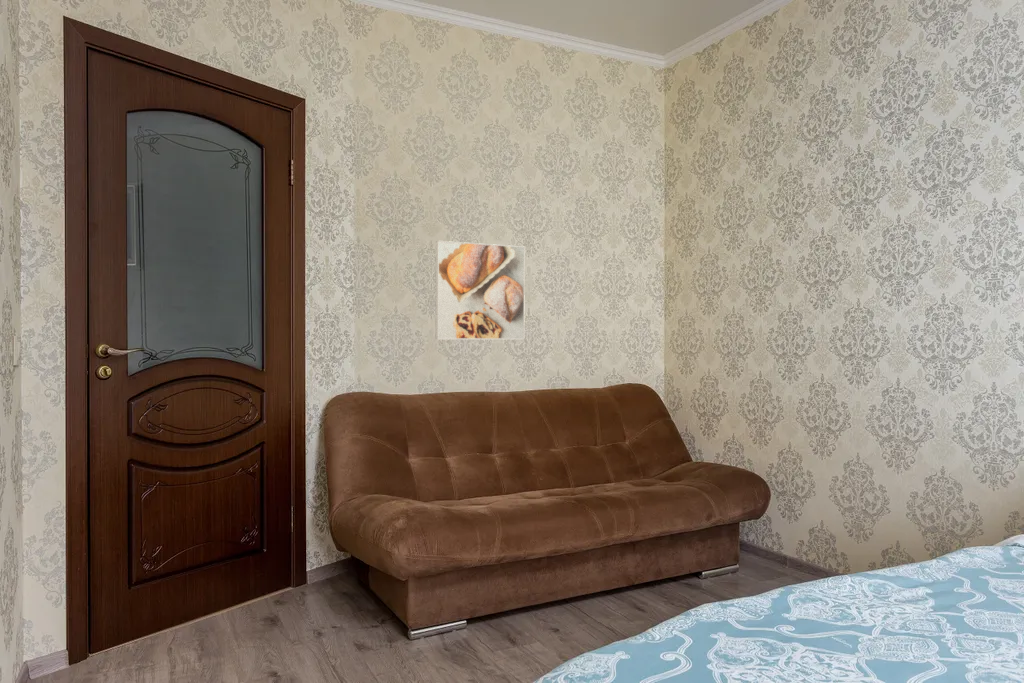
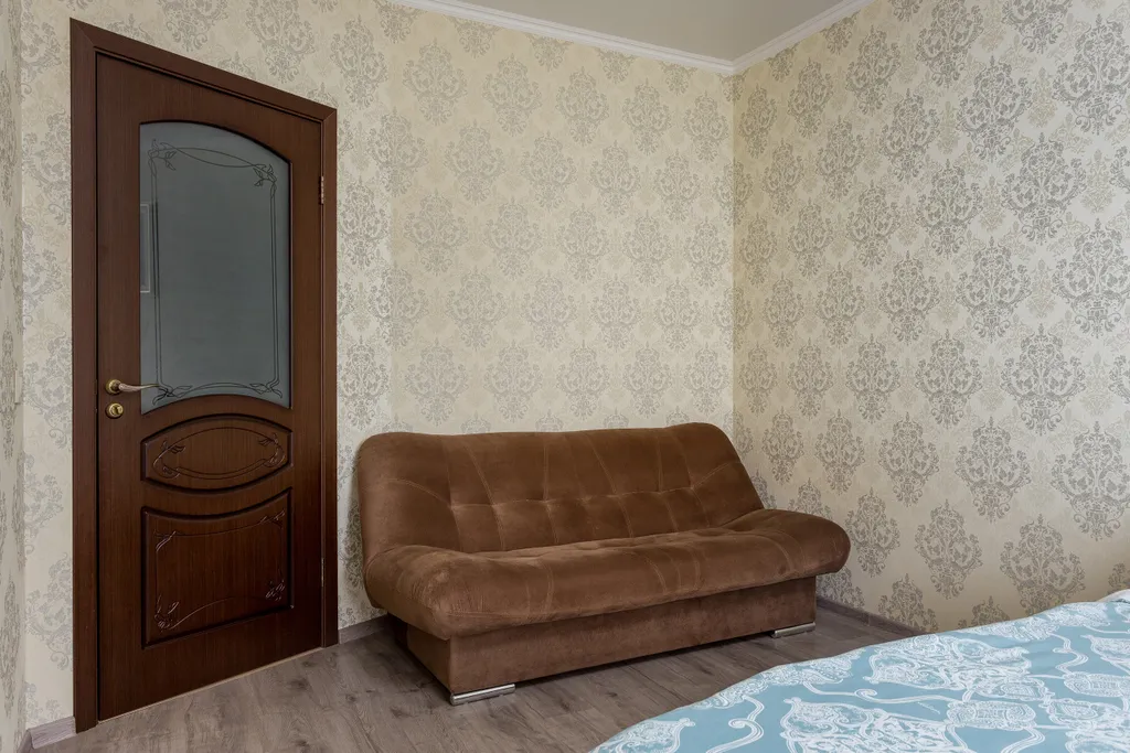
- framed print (481, 291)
